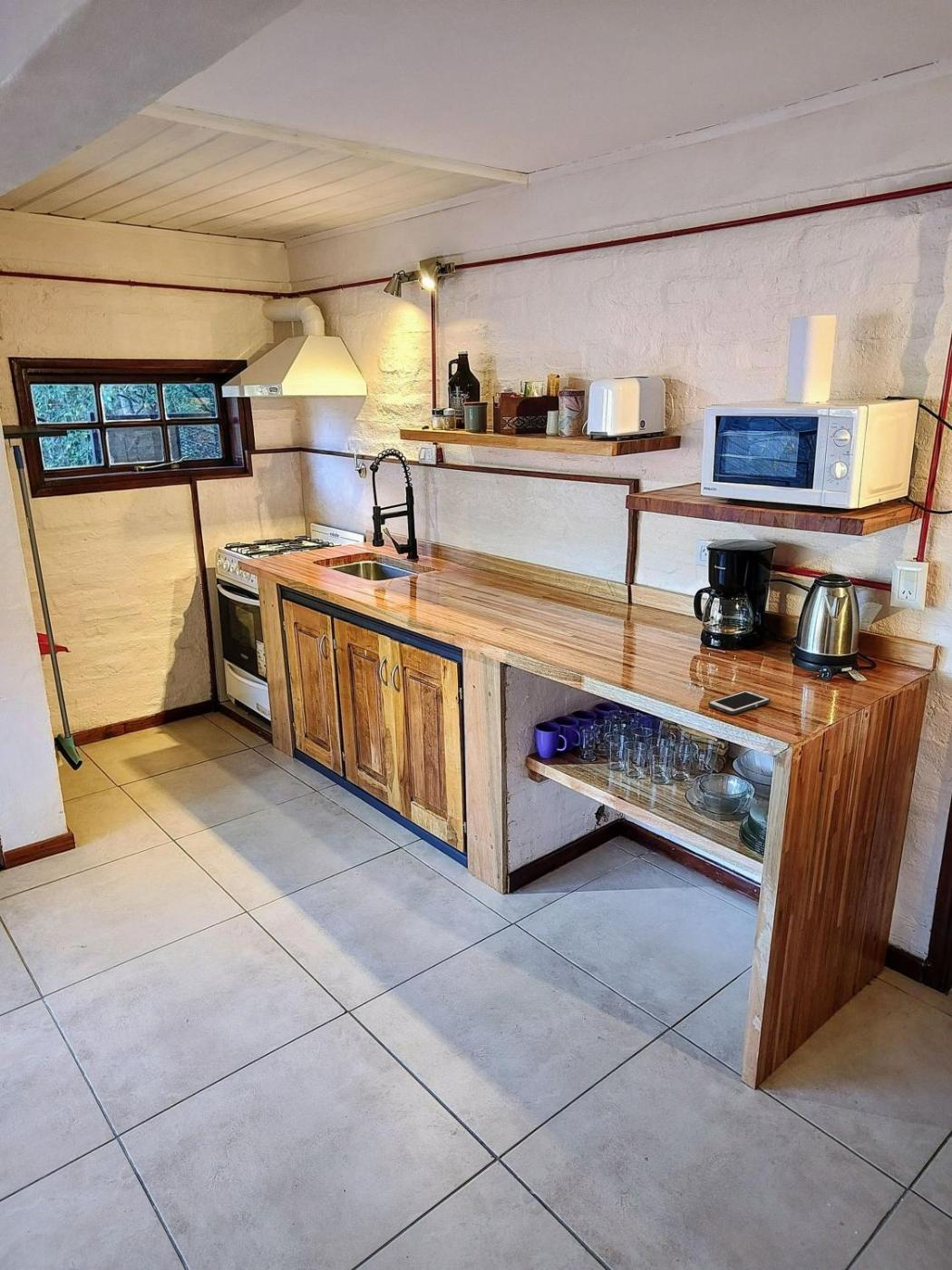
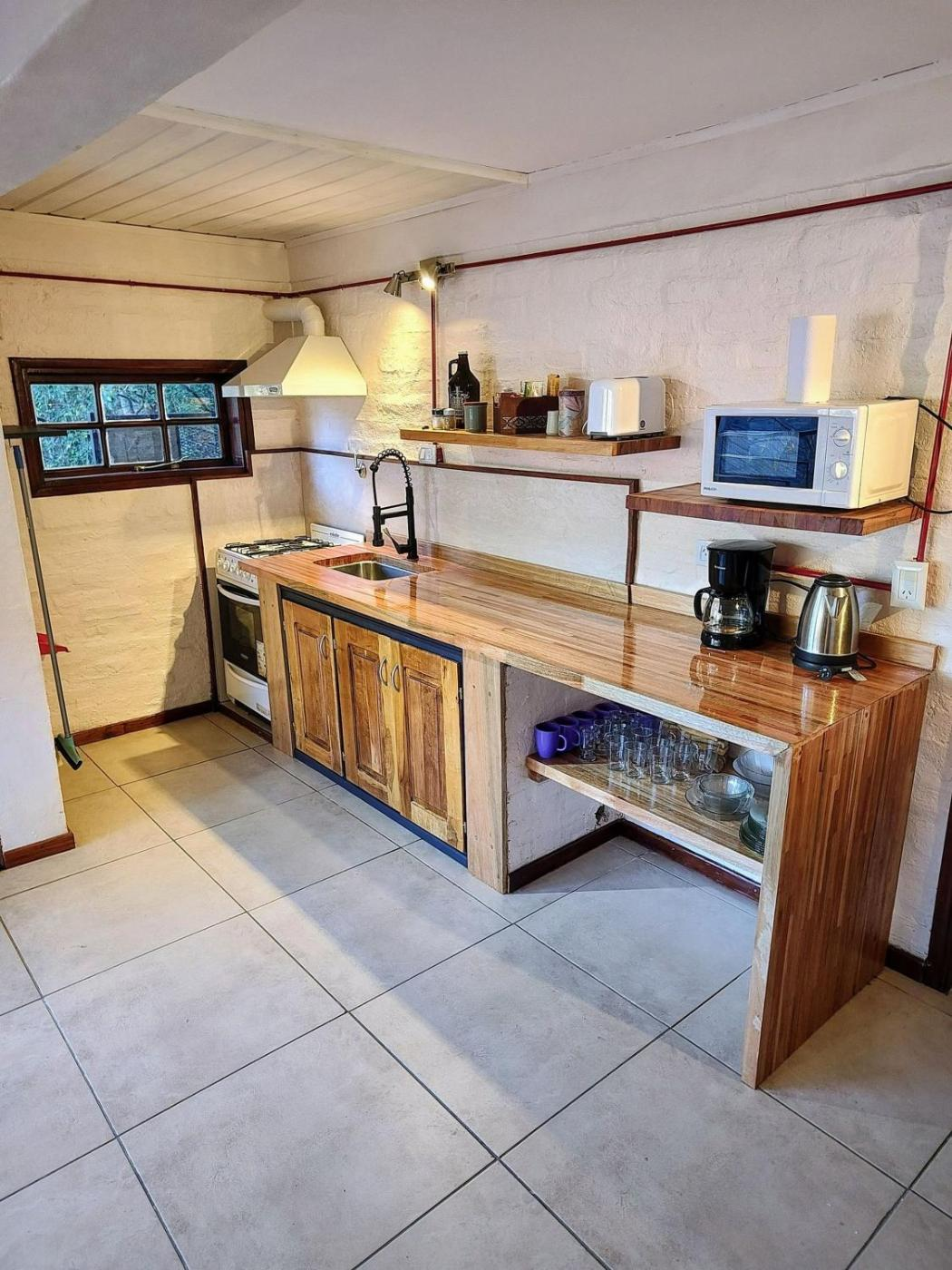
- cell phone (739, 702)
